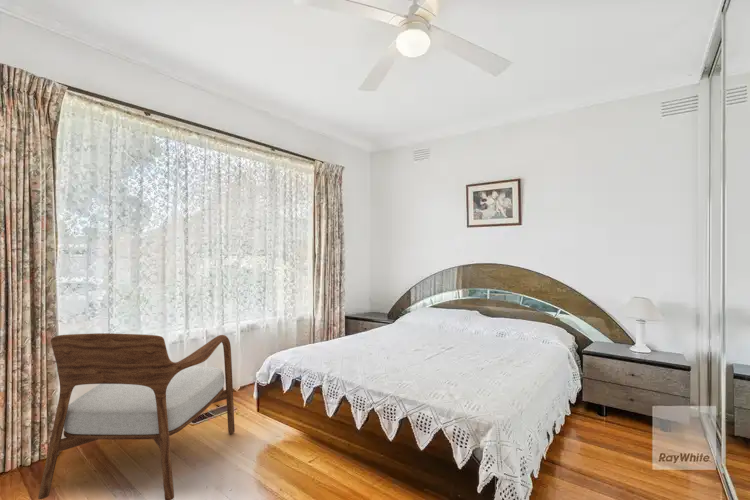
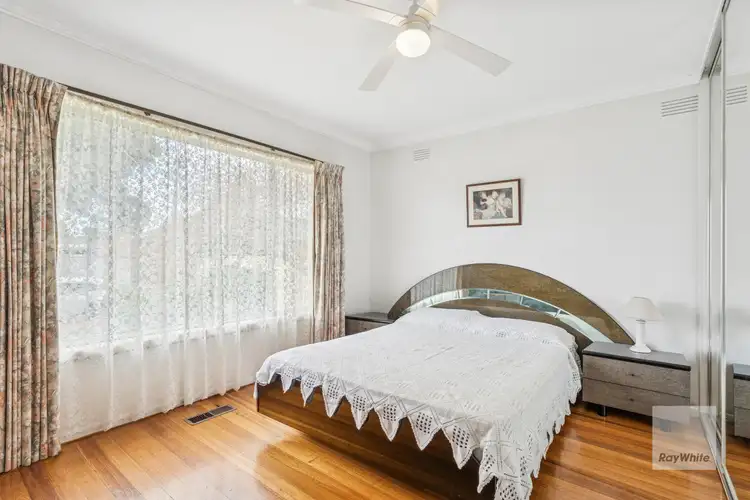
- armchair (148, 389)
